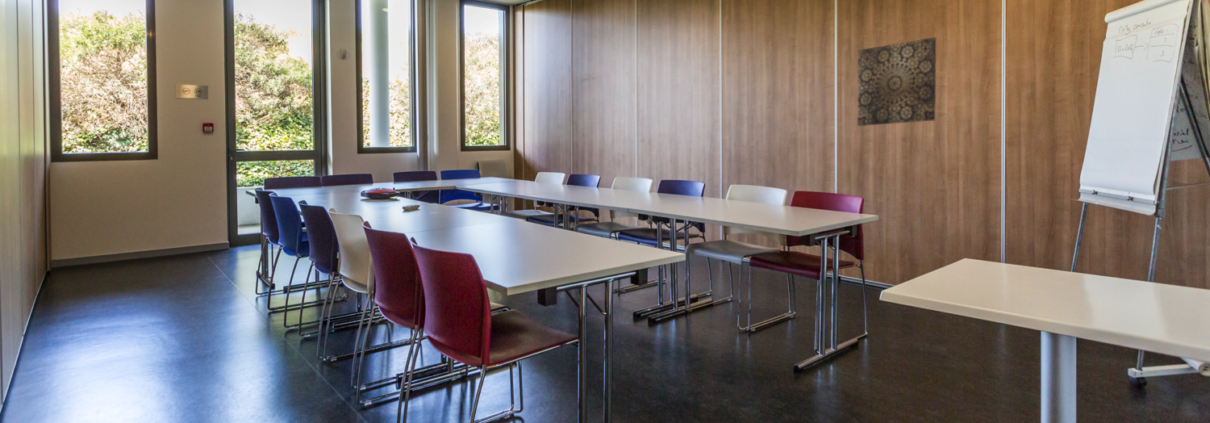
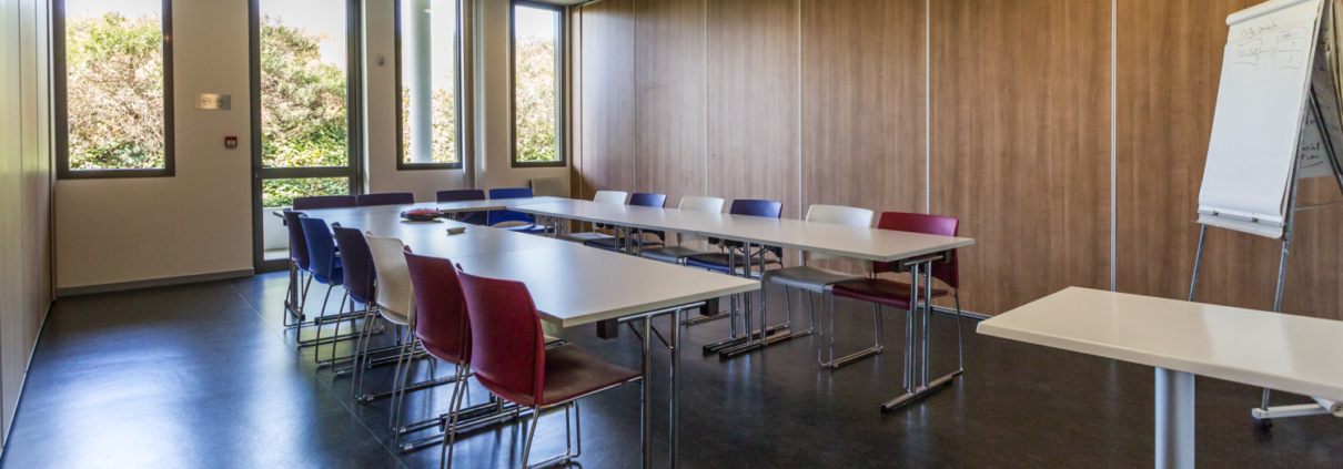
- wall art (895, 83)
